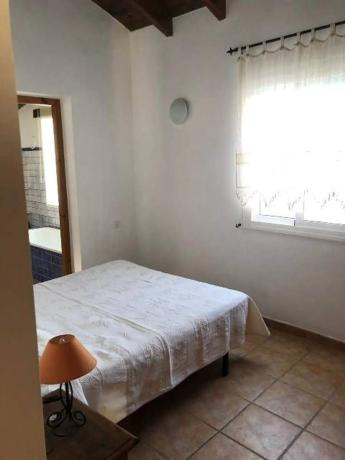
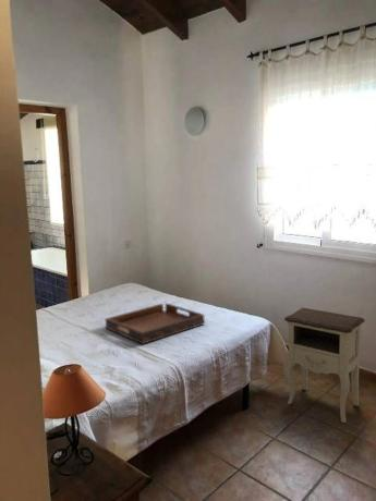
+ nightstand (323, 362)
+ serving tray (155, 320)
